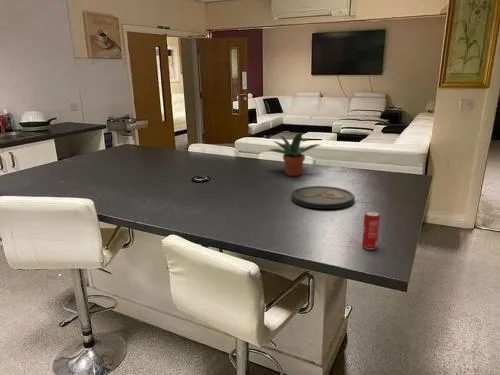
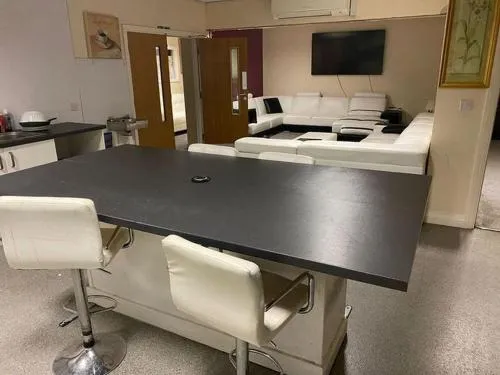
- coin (322, 196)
- beverage can (370, 230)
- potted plant (293, 152)
